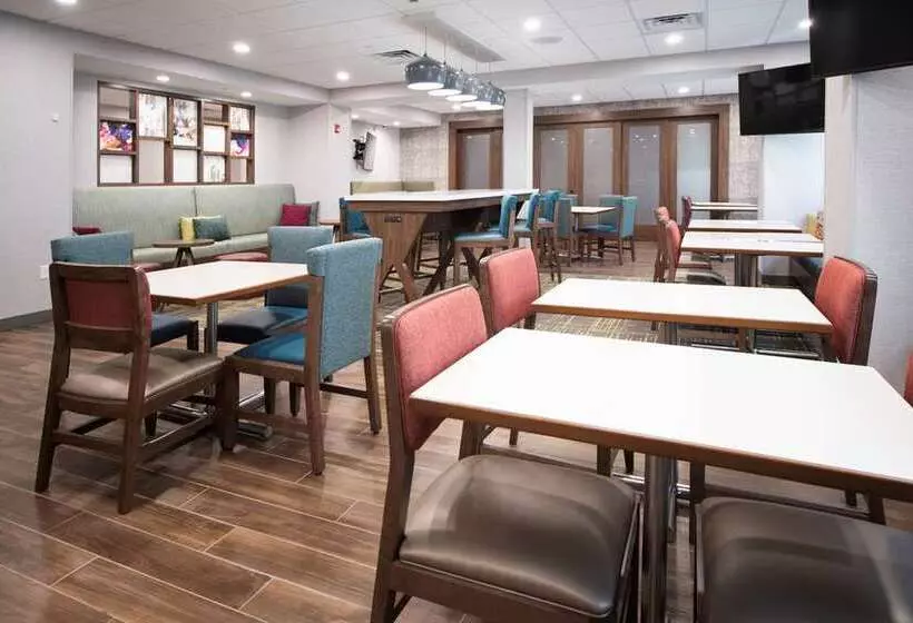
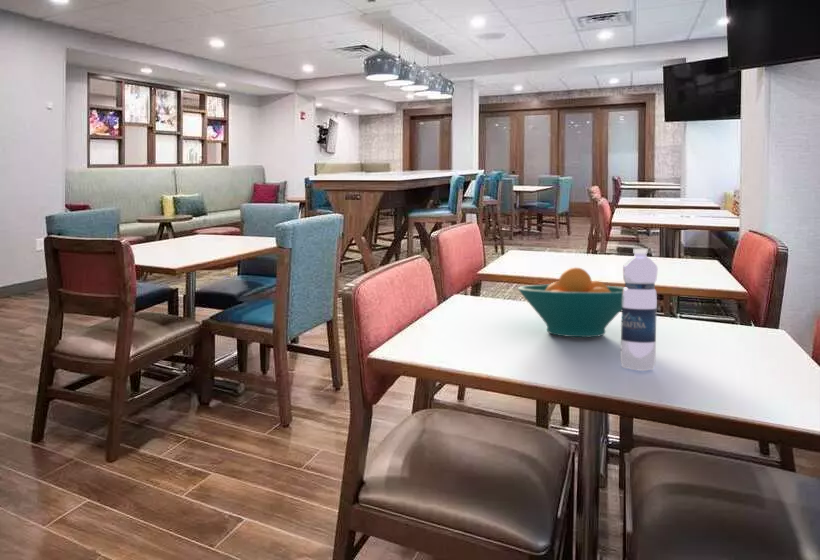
+ water bottle (639, 308)
+ fruit bowl (576, 300)
